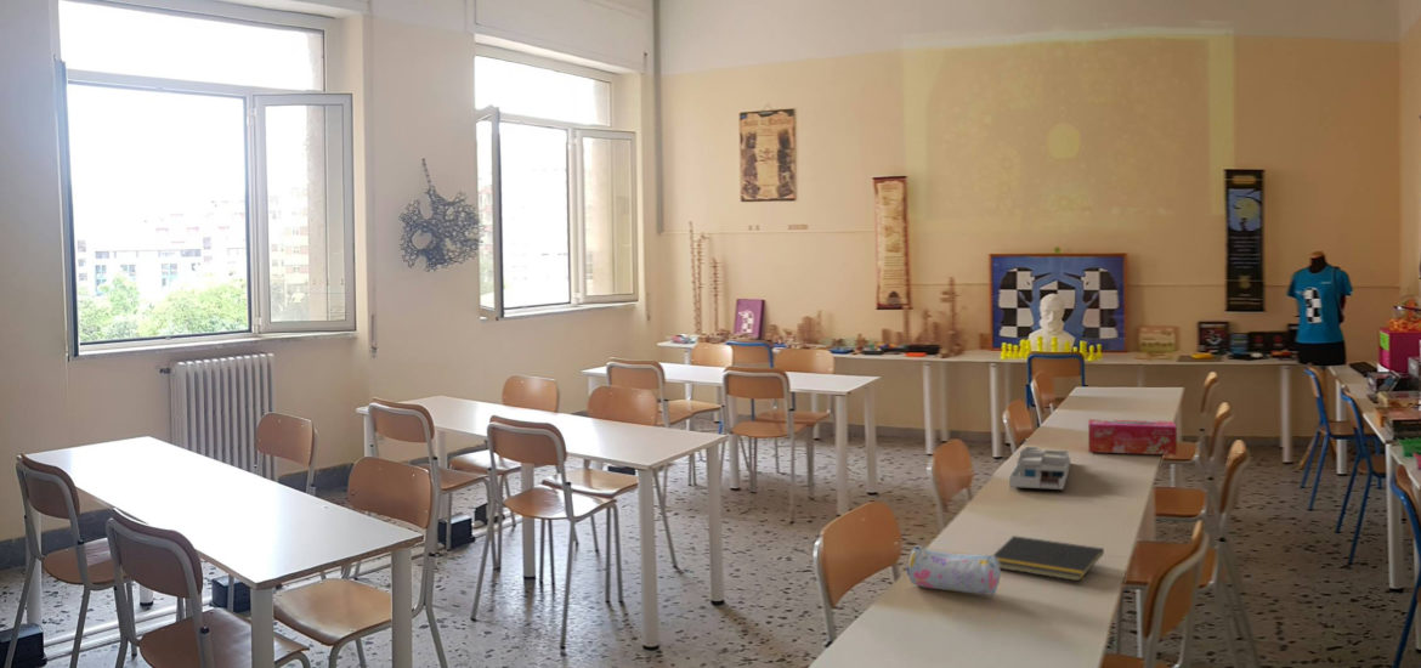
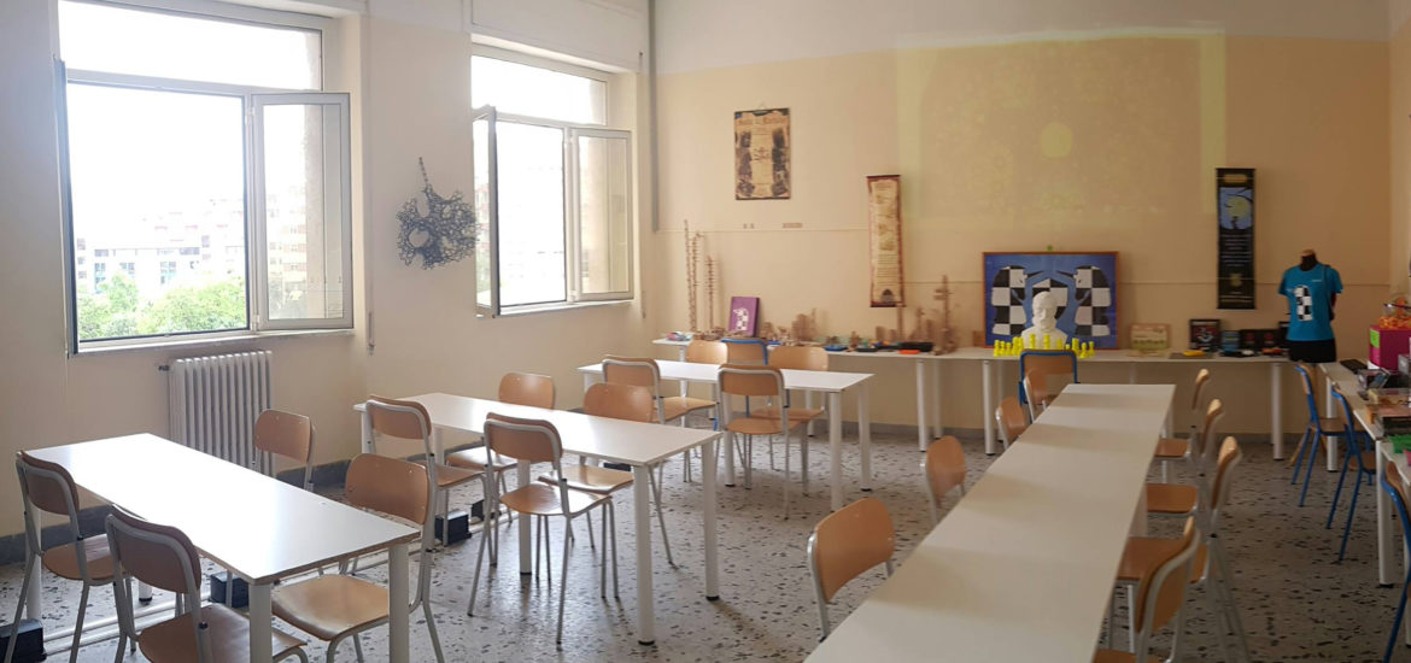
- pencil case (953, 570)
- notepad (1044, 556)
- desk organizer (1041, 463)
- tissue box (1131, 436)
